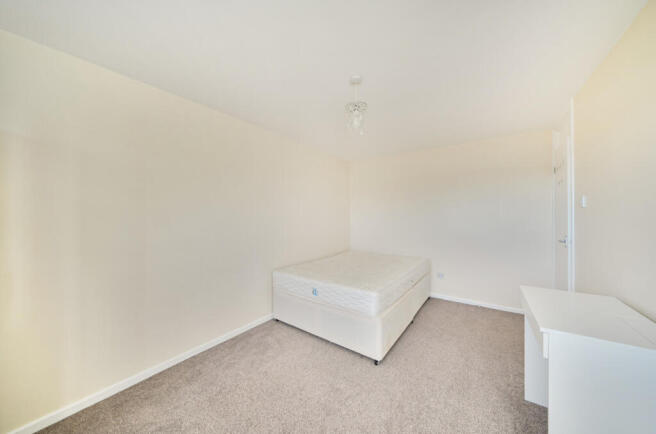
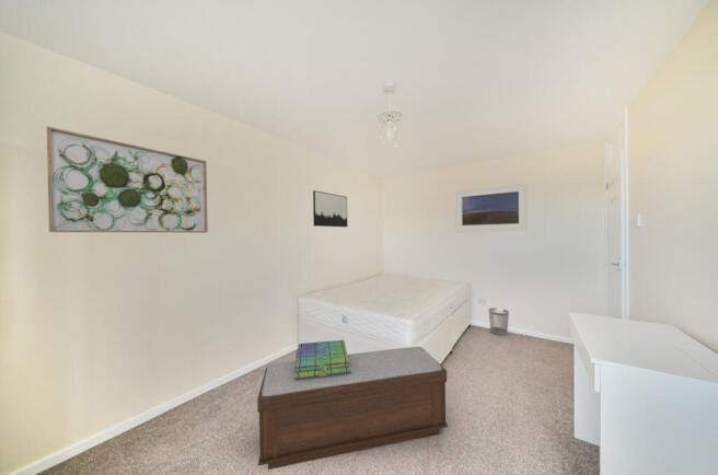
+ stack of books (322, 358)
+ wall art (142, 189)
+ wastebasket (498, 322)
+ wall art (332, 210)
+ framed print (488, 209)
+ bench (355, 396)
